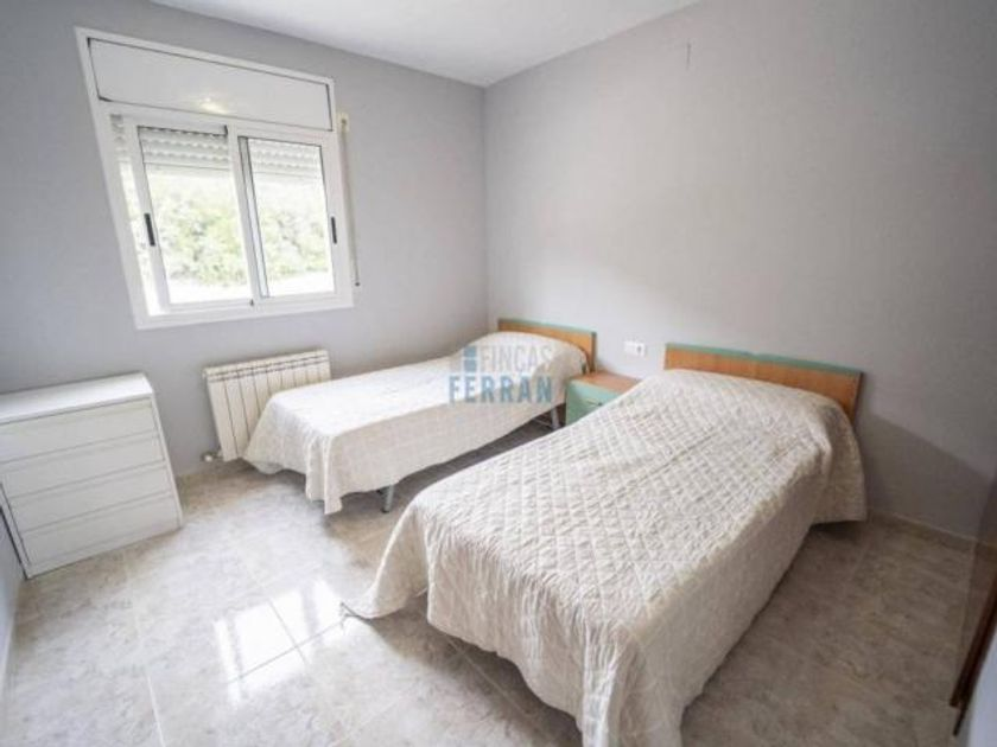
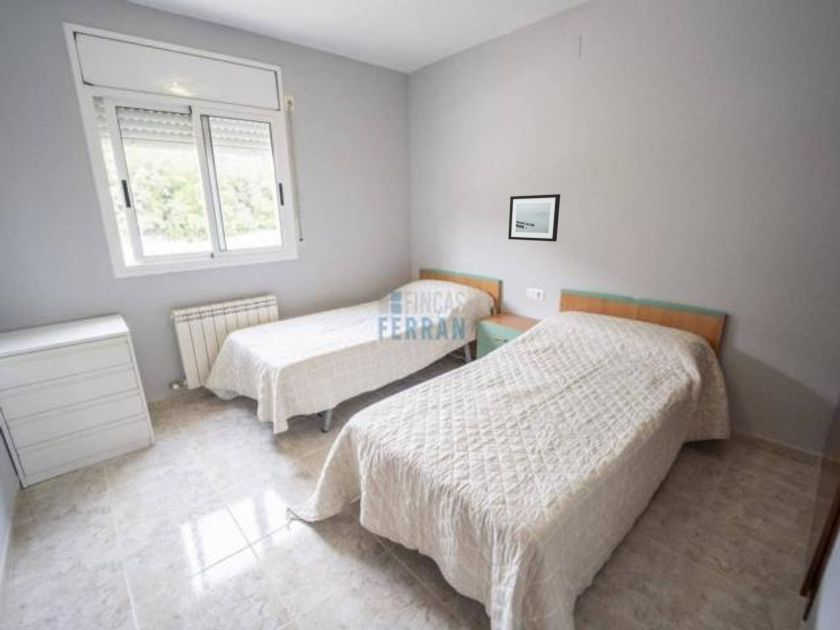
+ wall art (532, 218)
